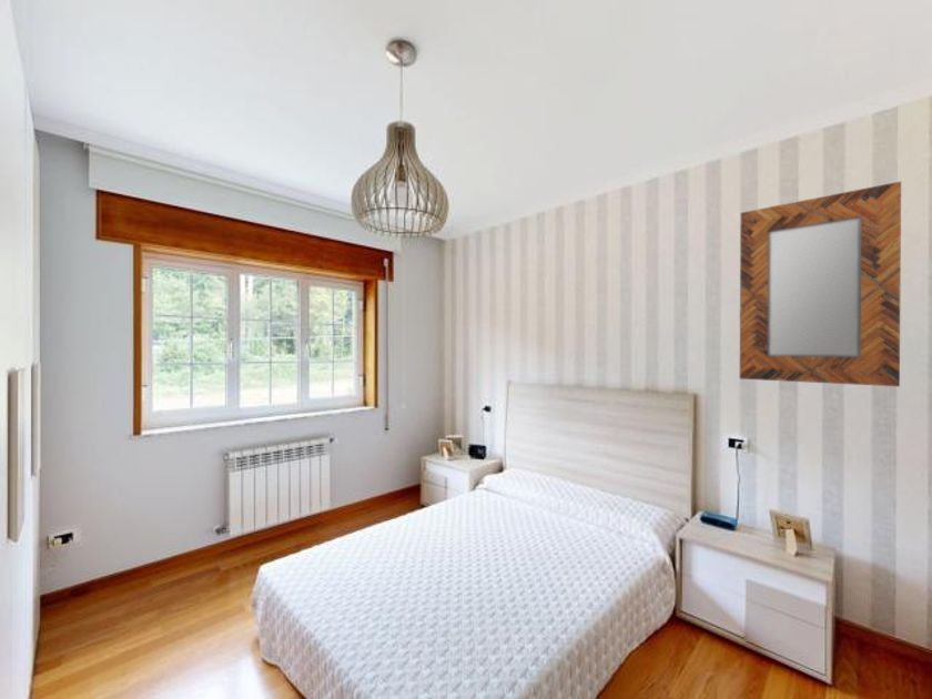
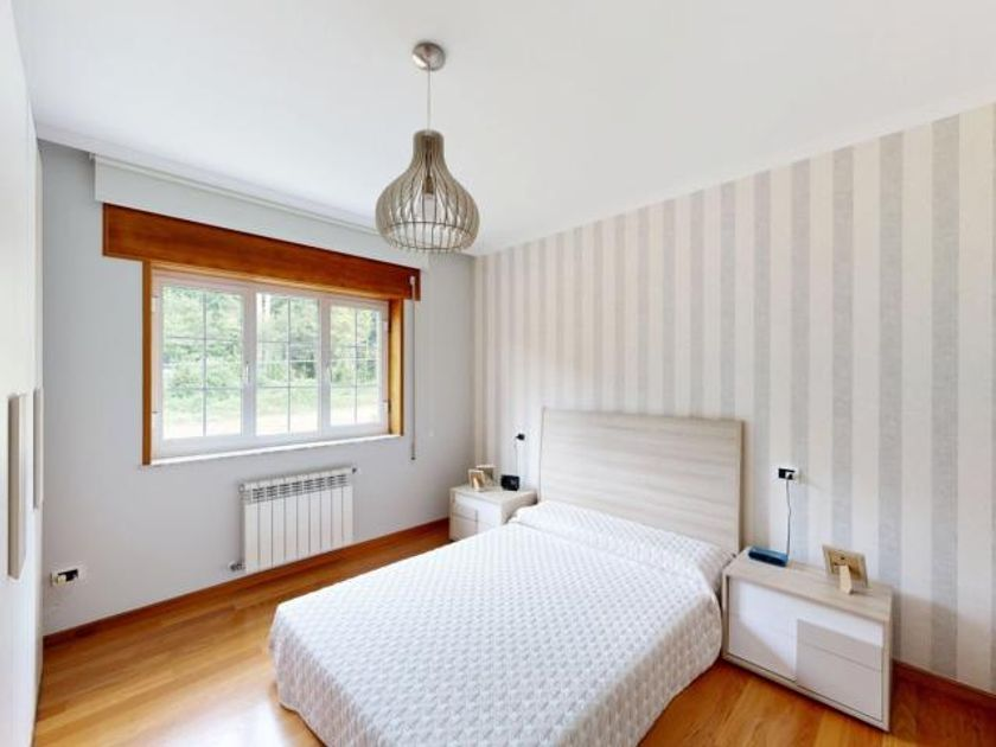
- home mirror (812, 291)
